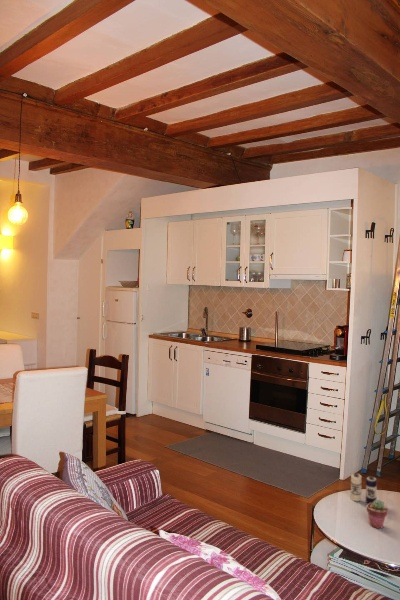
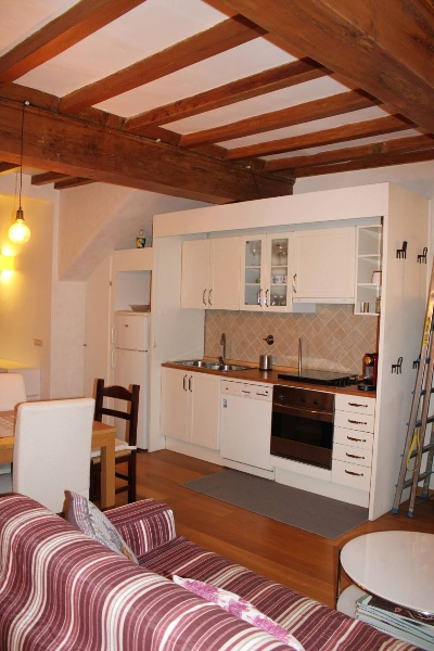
- candle (370, 488)
- potted succulent (377, 512)
